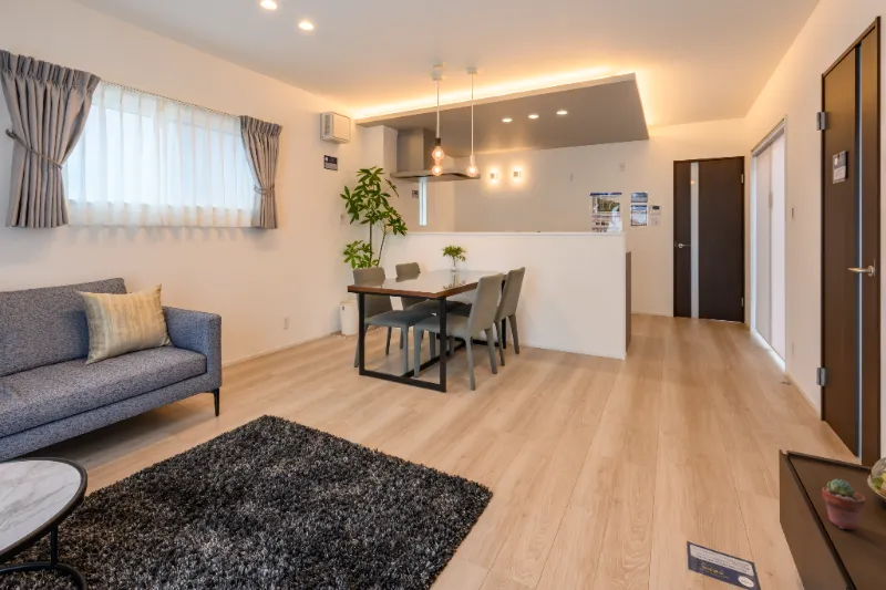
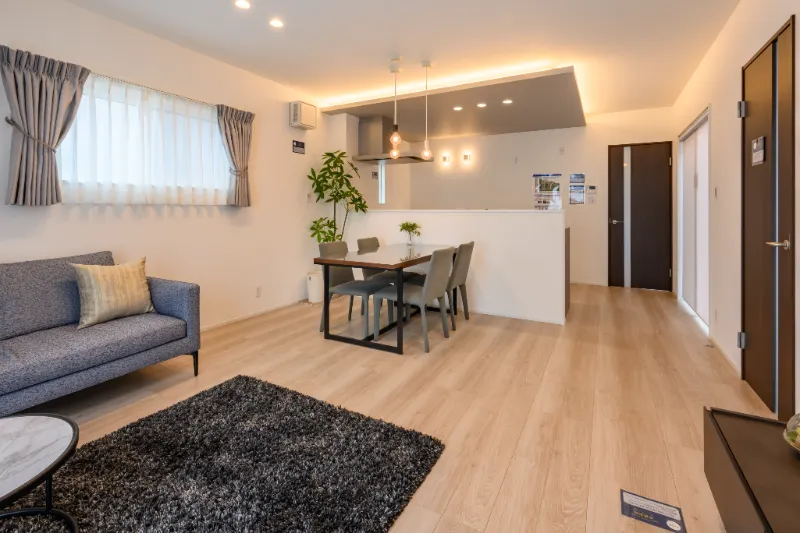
- potted succulent (843, 501)
